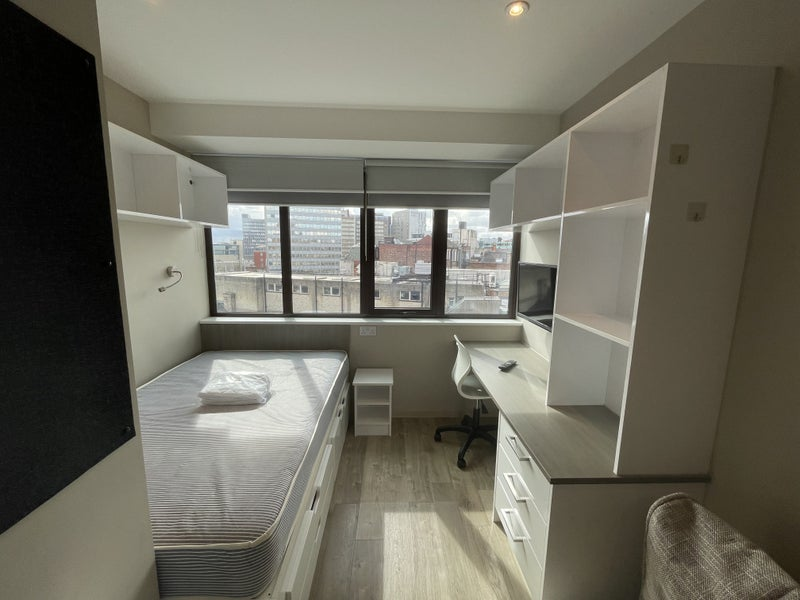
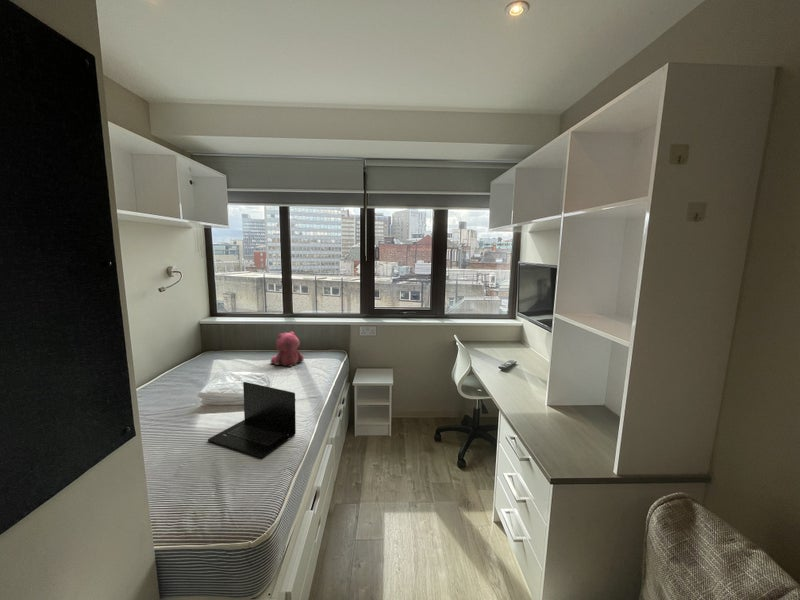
+ laptop (251, 416)
+ teddy bear (287, 347)
